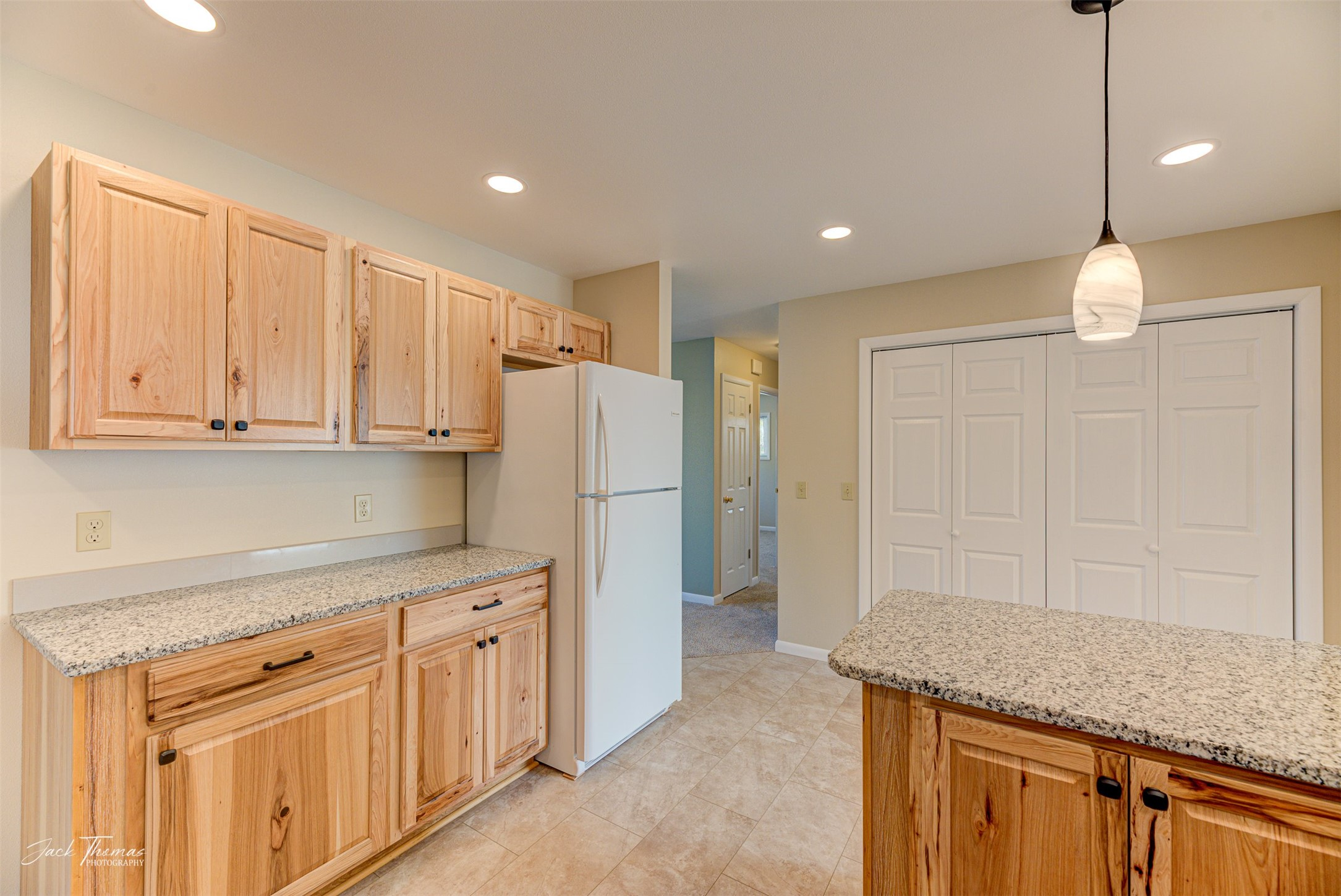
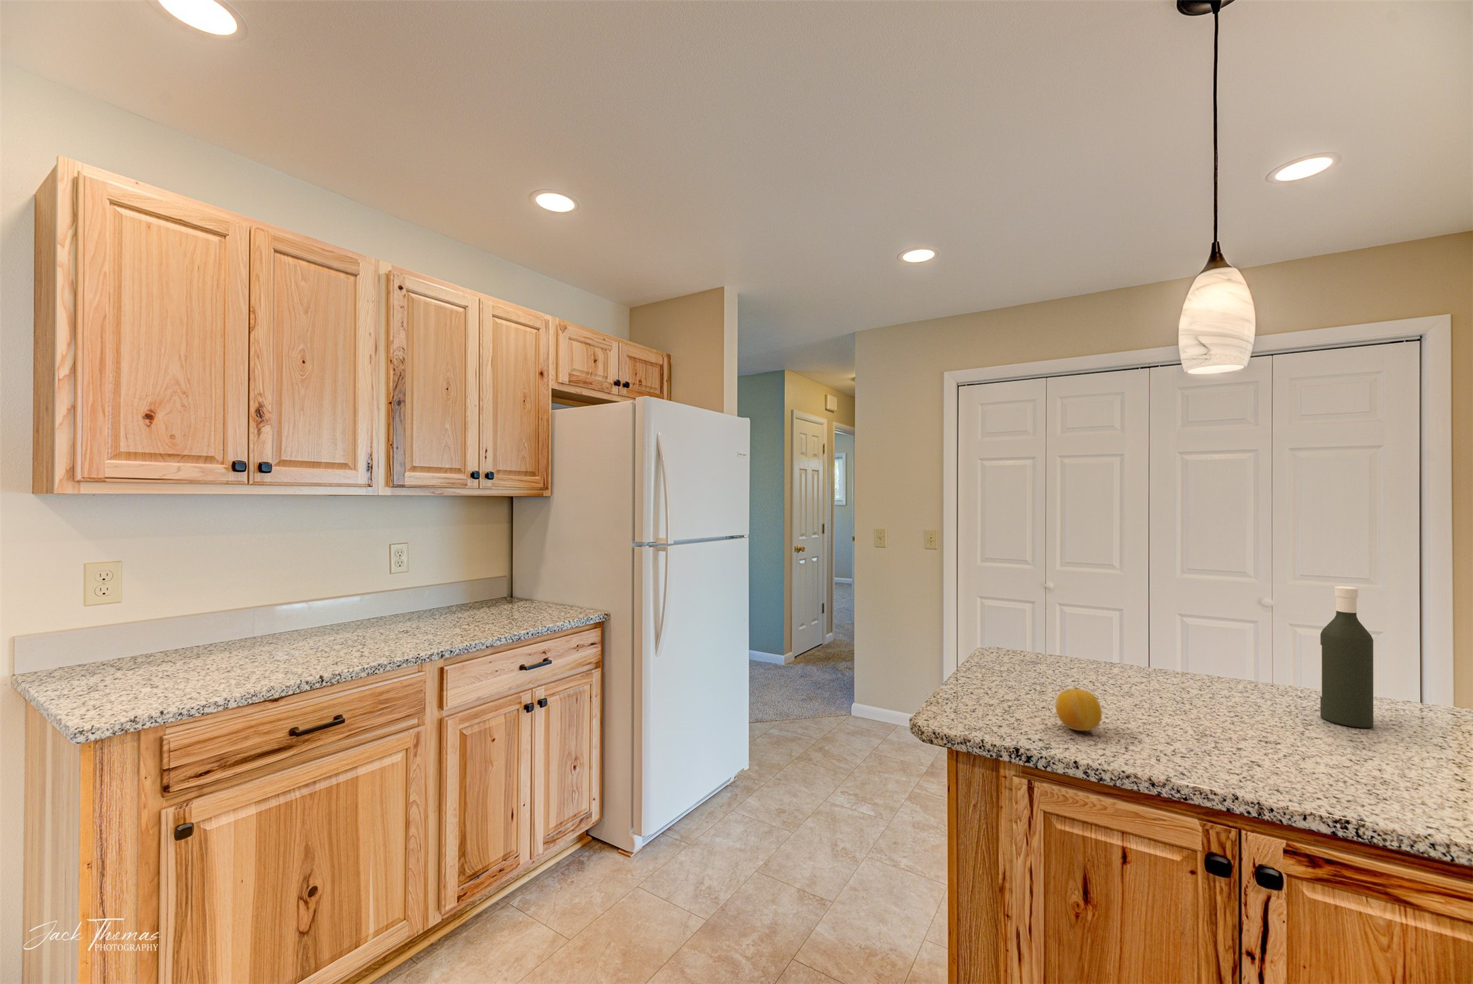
+ fruit (1078, 709)
+ bottle (1346, 653)
